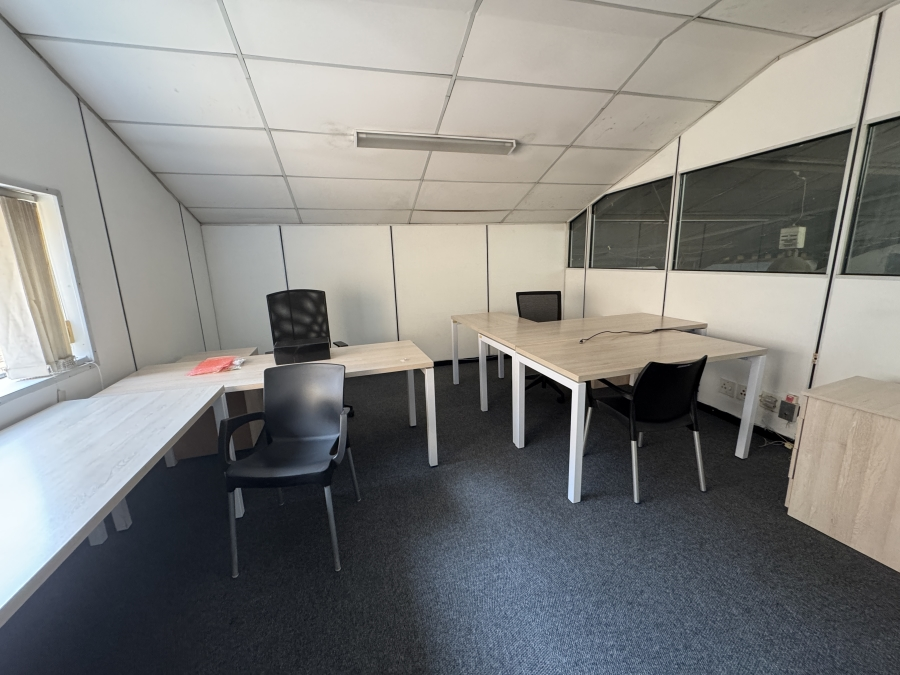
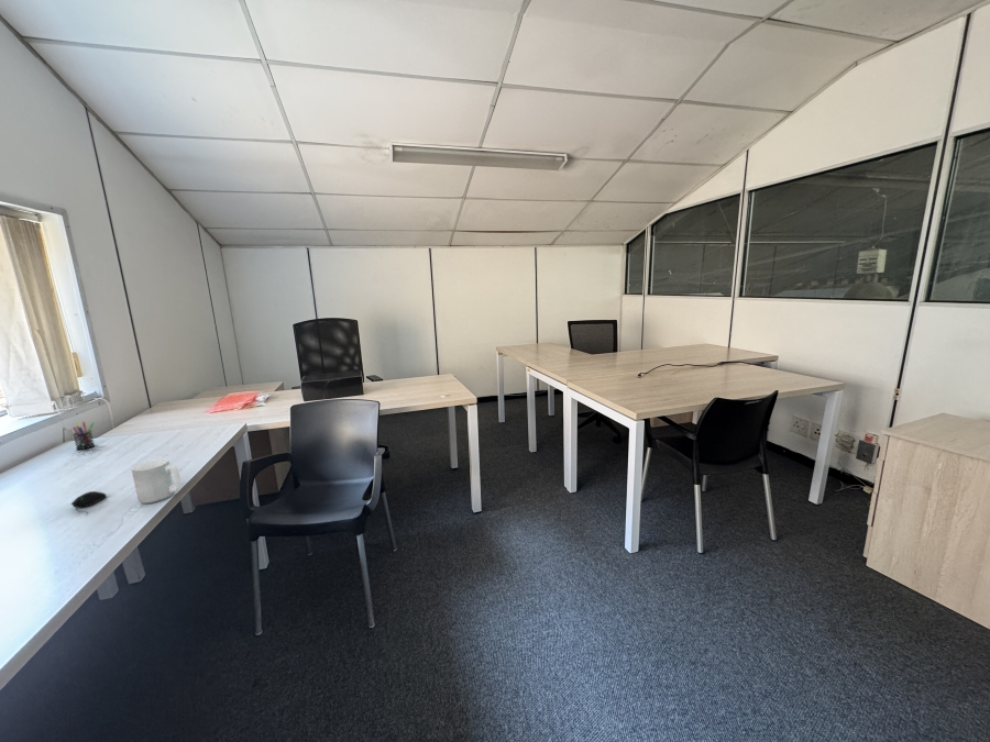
+ computer mouse (87, 500)
+ mug (158, 479)
+ pen holder (85, 433)
